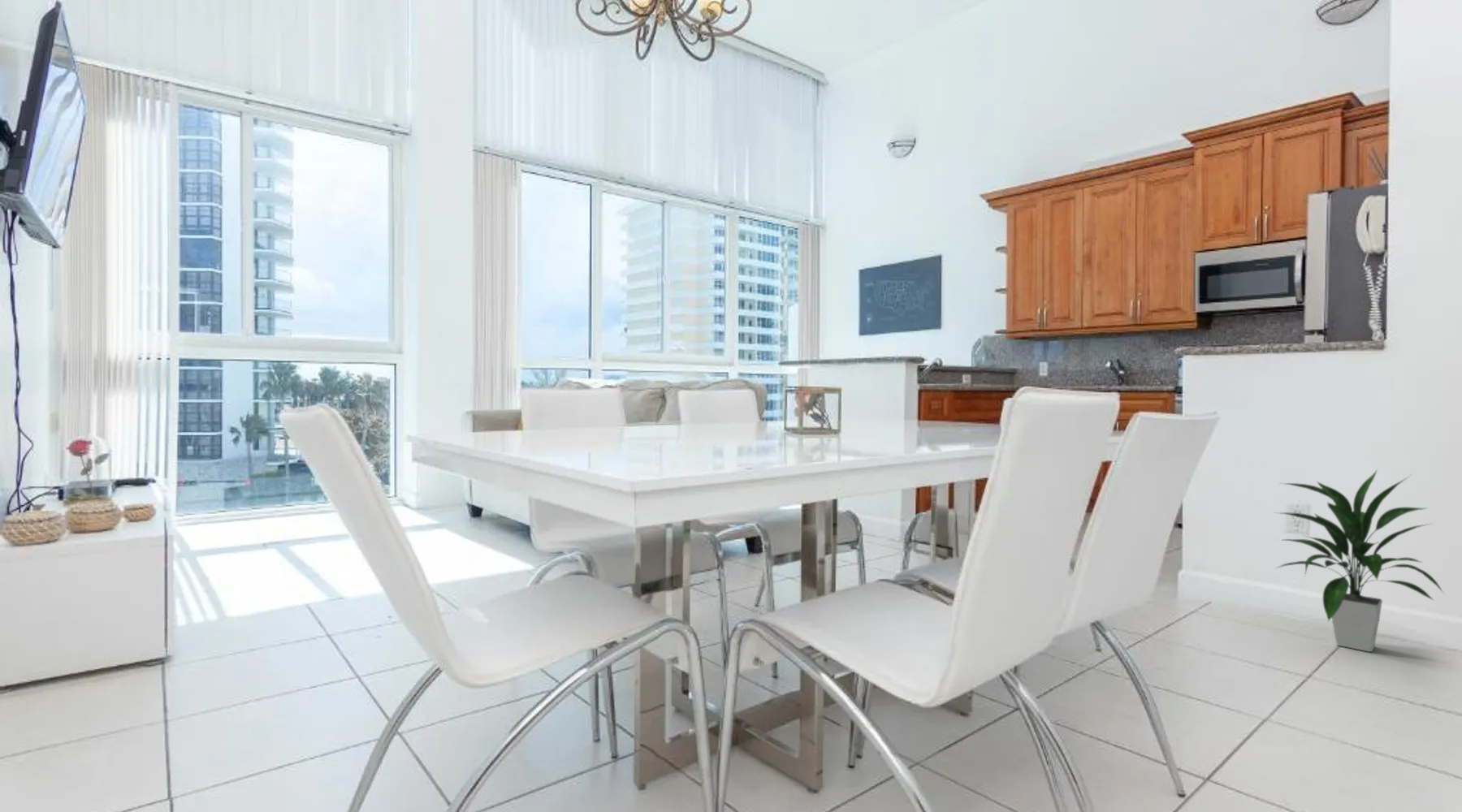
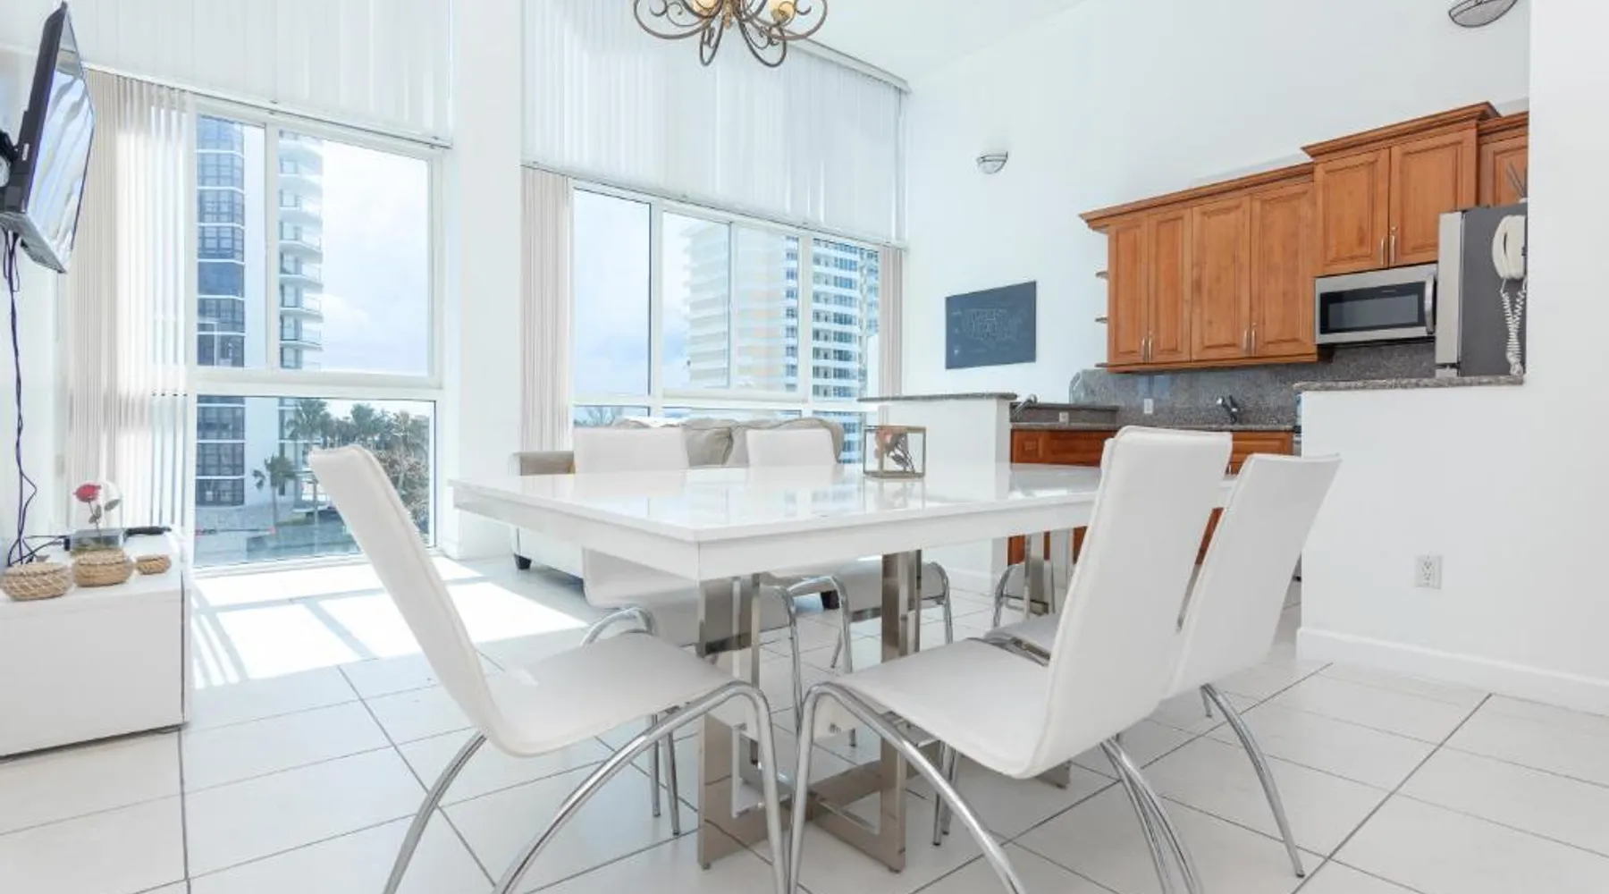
- indoor plant (1352, 557)
